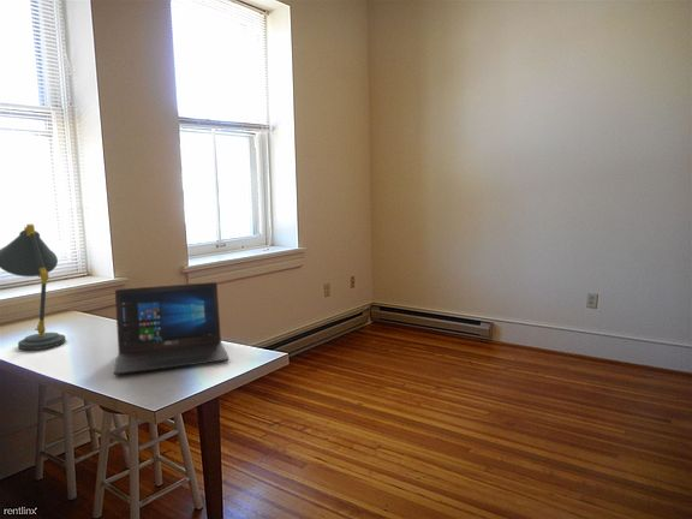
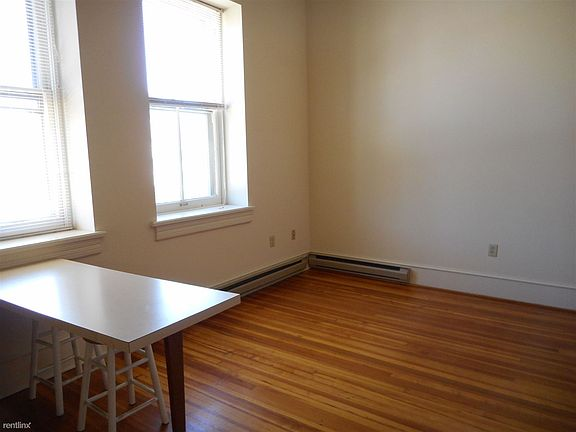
- laptop (169, 324)
- desk lamp (41, 282)
